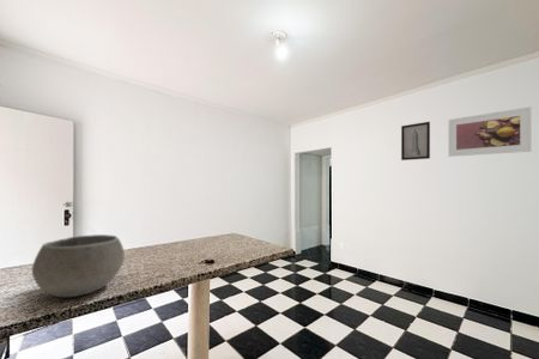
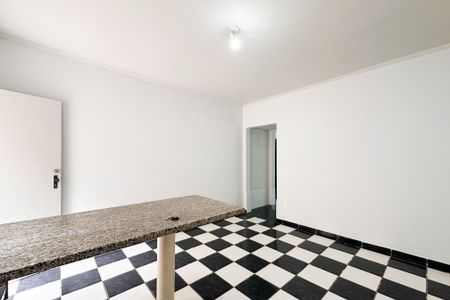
- bowl (81, 263)
- wall art (414, 141)
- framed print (485, 134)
